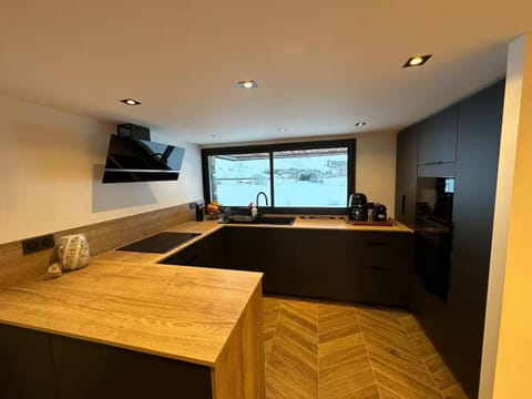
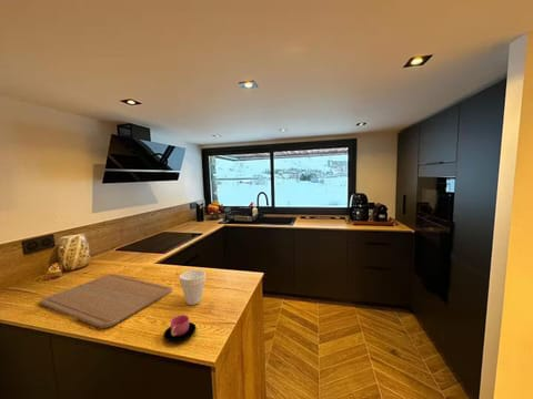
+ cup (180, 327)
+ chopping board (109, 295)
+ cup (192, 287)
